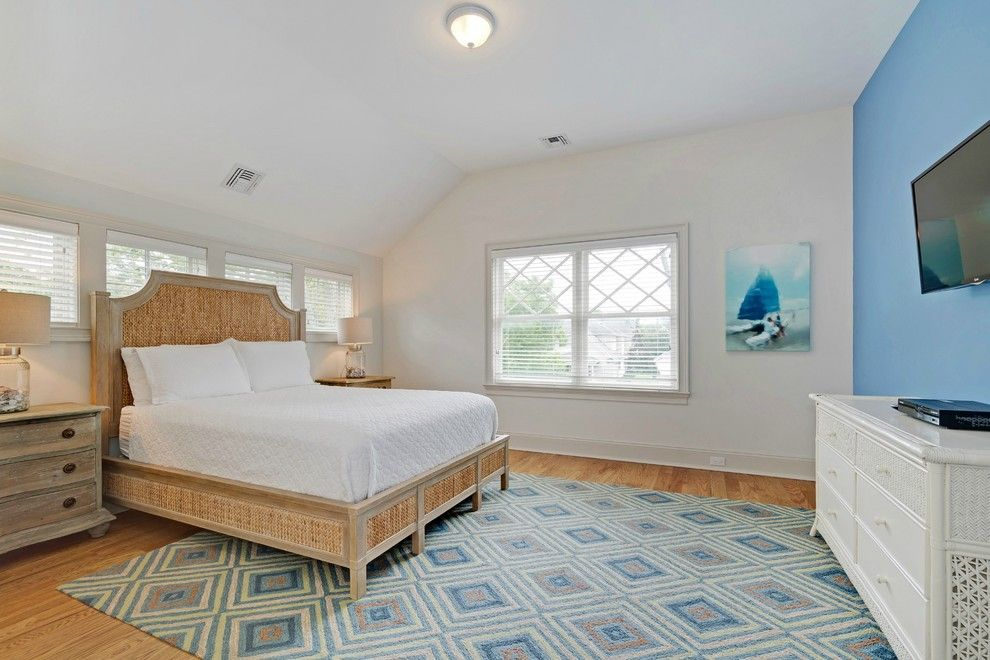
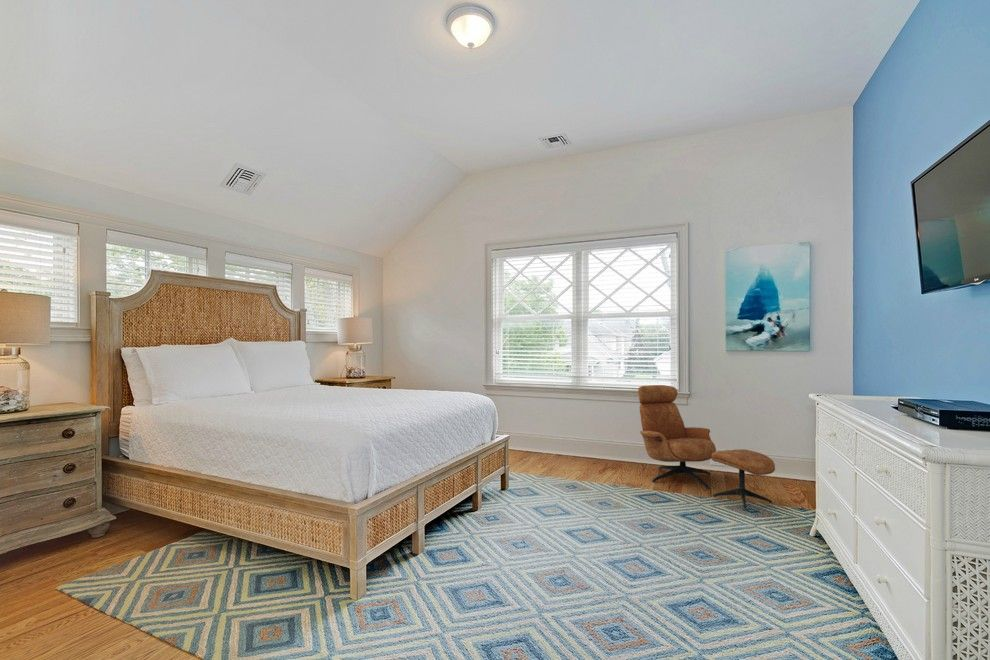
+ lounge chair (698, 438)
